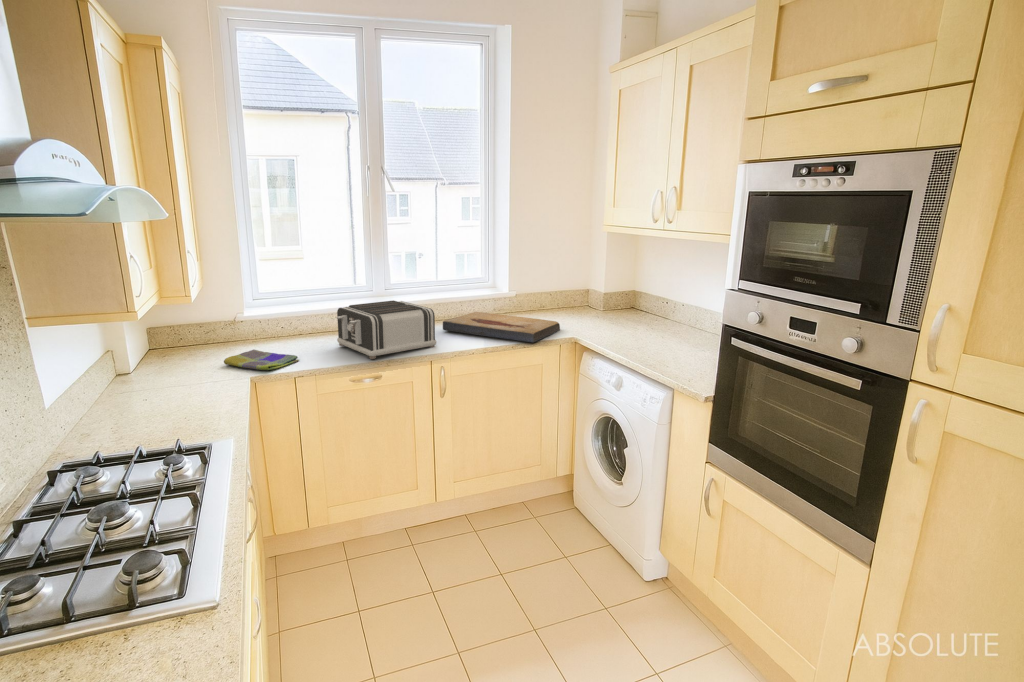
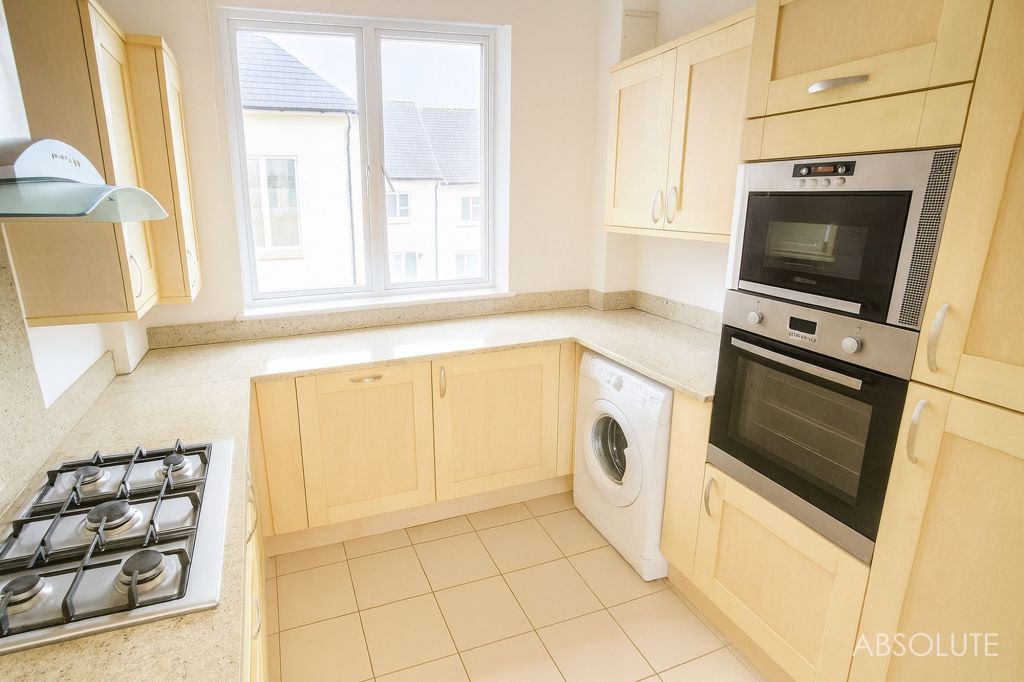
- toaster (382, 327)
- fish fossil (501, 325)
- dish towel (261, 359)
